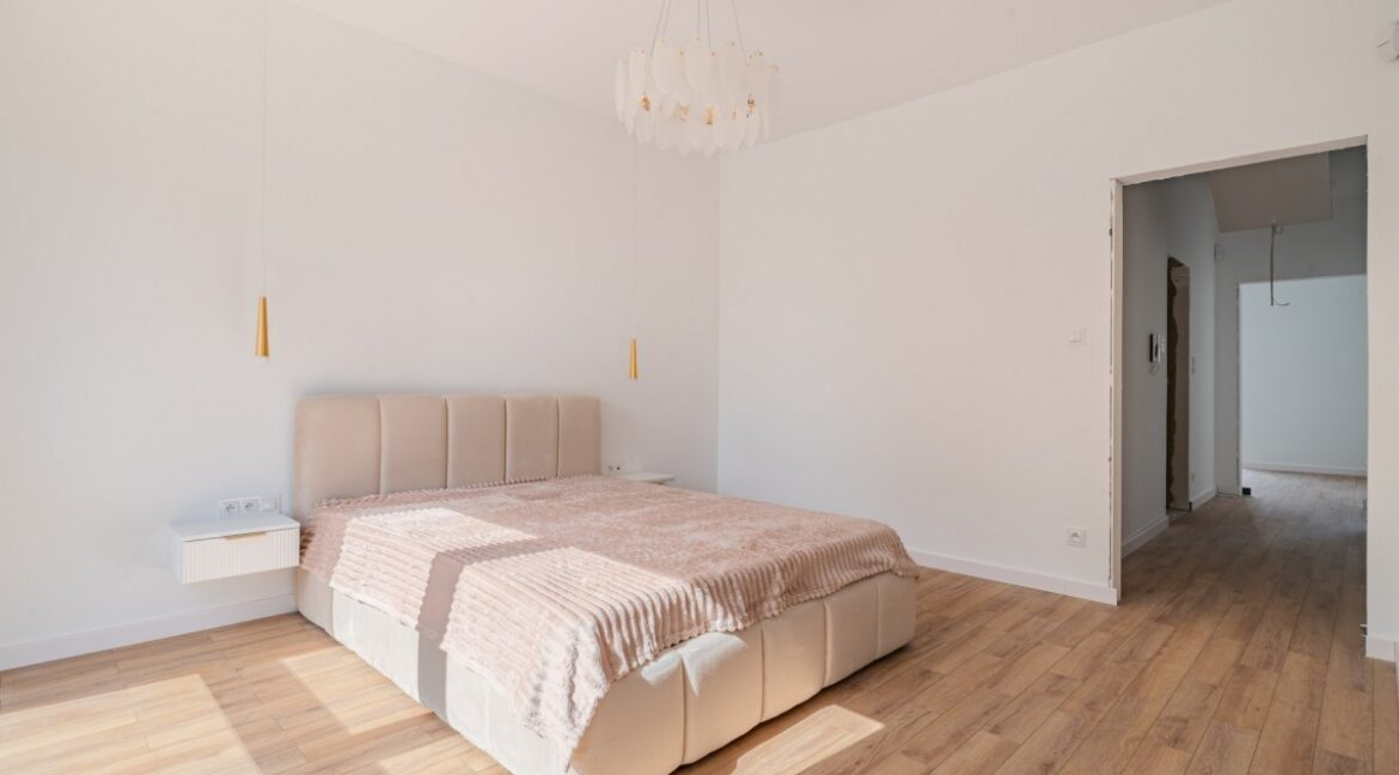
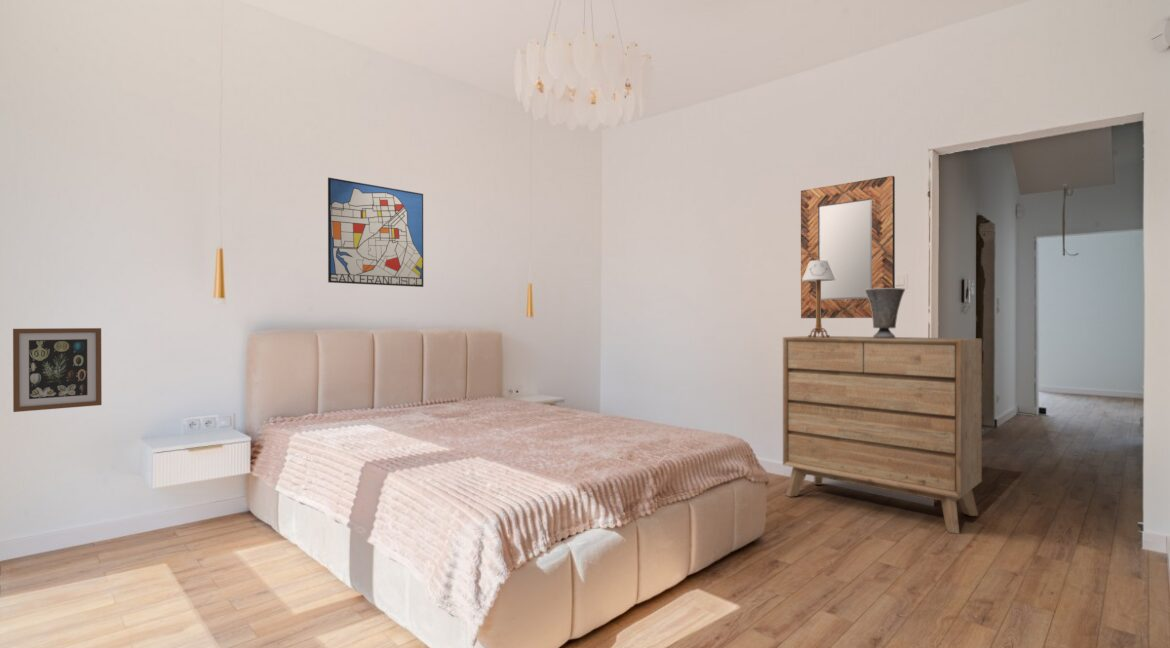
+ wall art (378, 235)
+ vase (884, 313)
+ home mirror (845, 251)
+ wall art (58, 368)
+ table lamp (818, 297)
+ dresser (876, 421)
